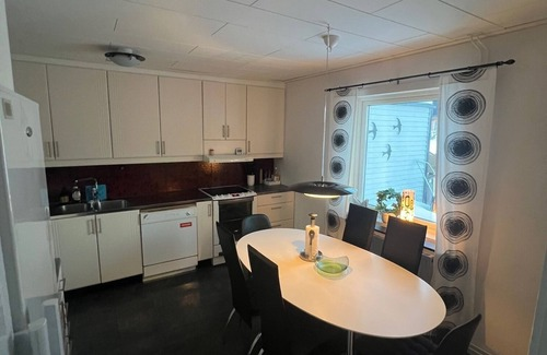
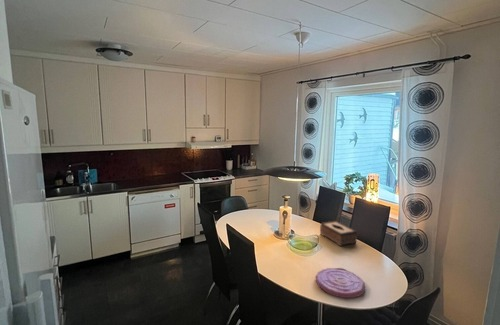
+ plate (339, 281)
+ tissue box (337, 232)
